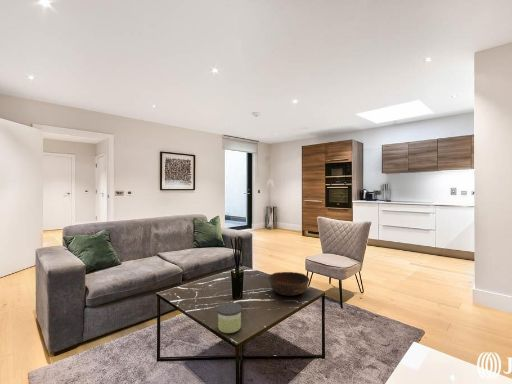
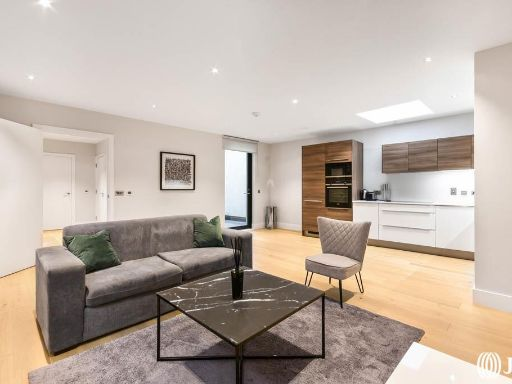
- bowl (288, 284)
- candle (229, 318)
